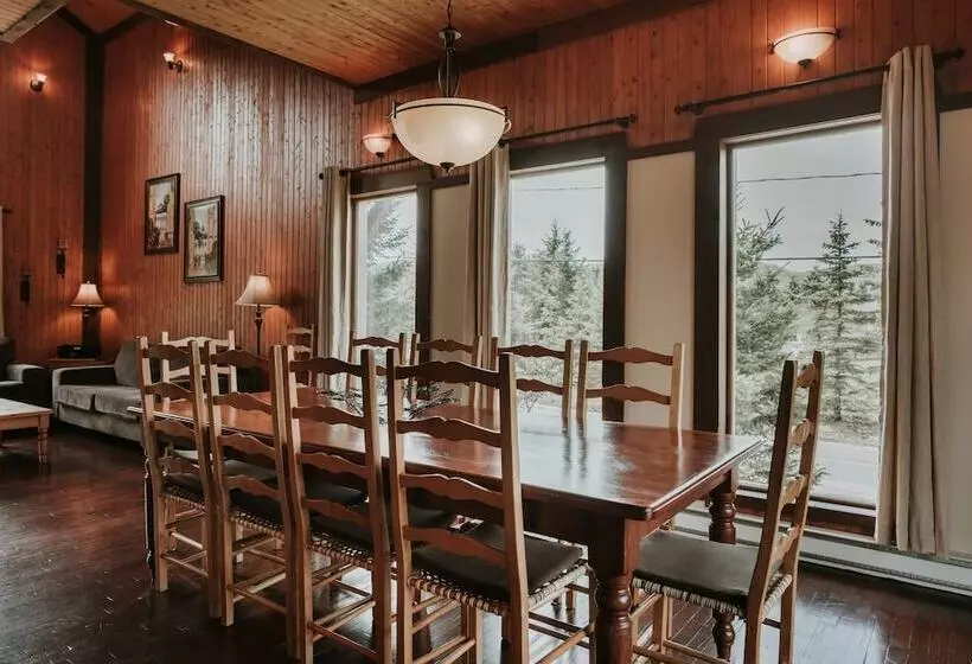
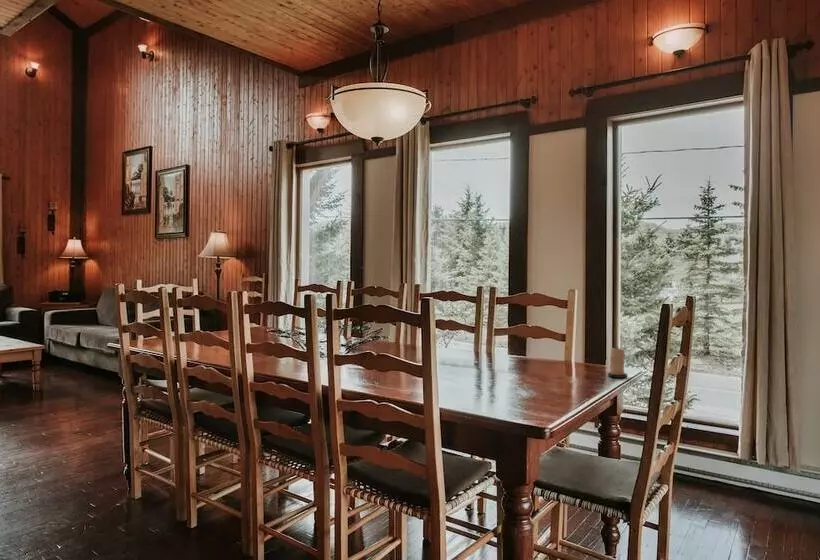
+ candle (617, 361)
